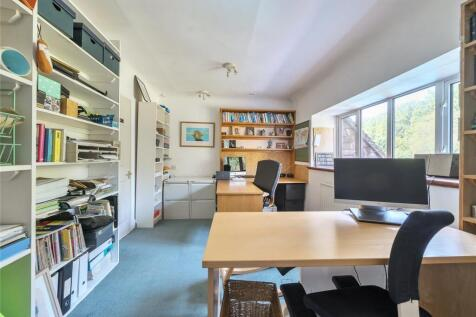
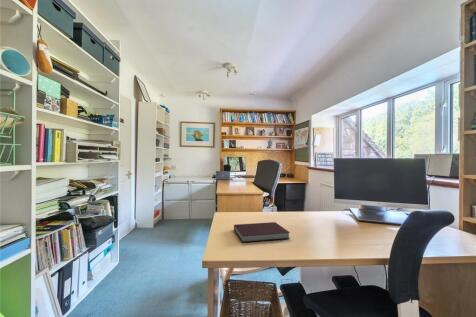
+ notebook (260, 231)
